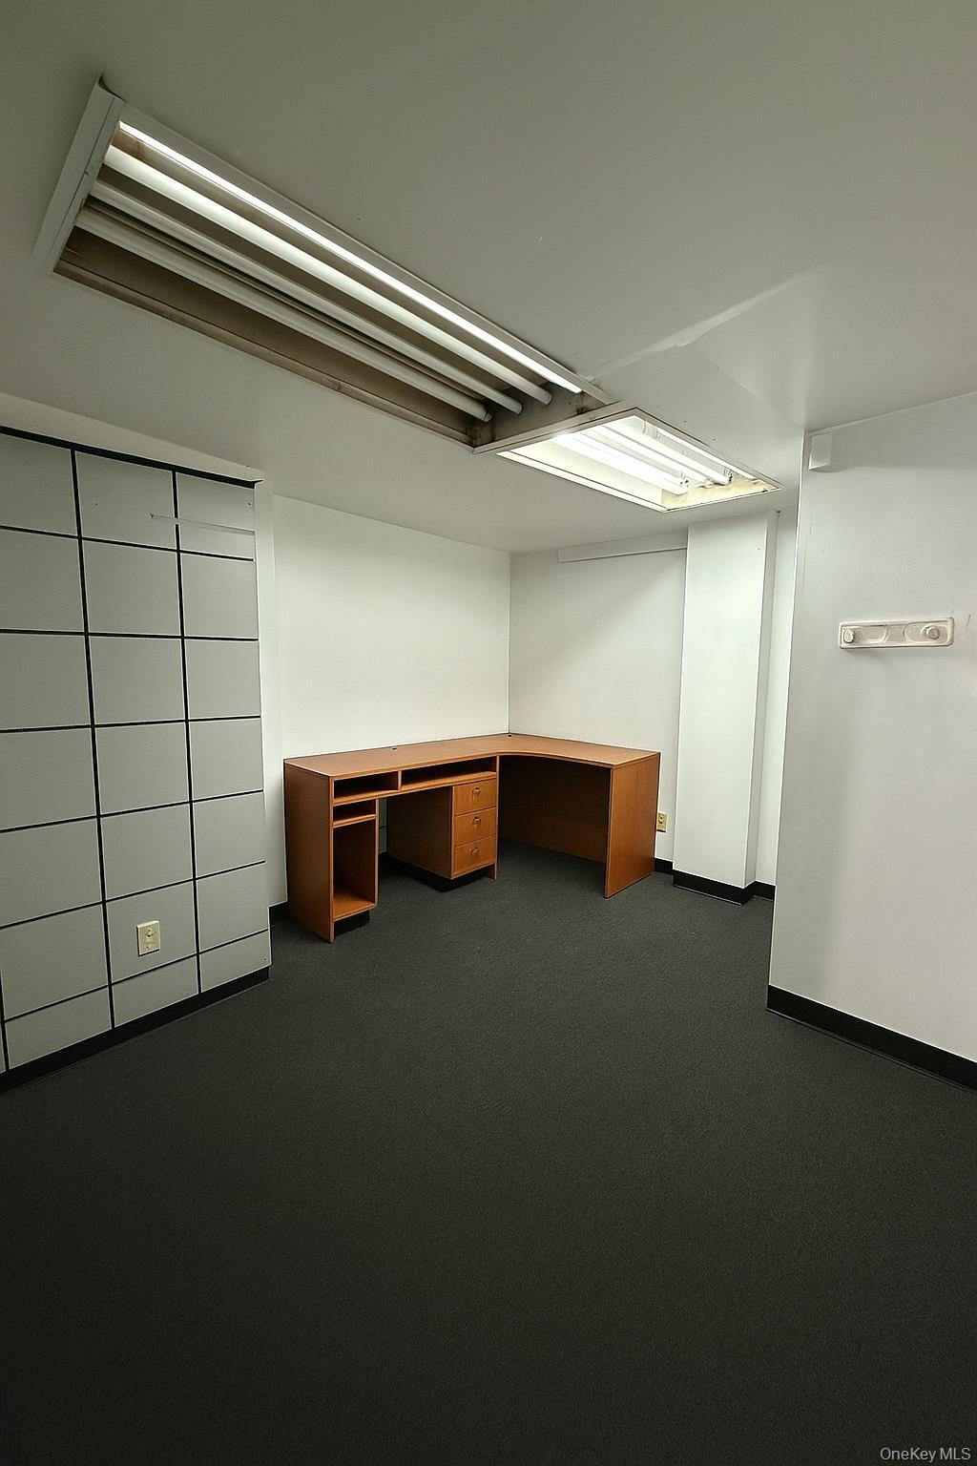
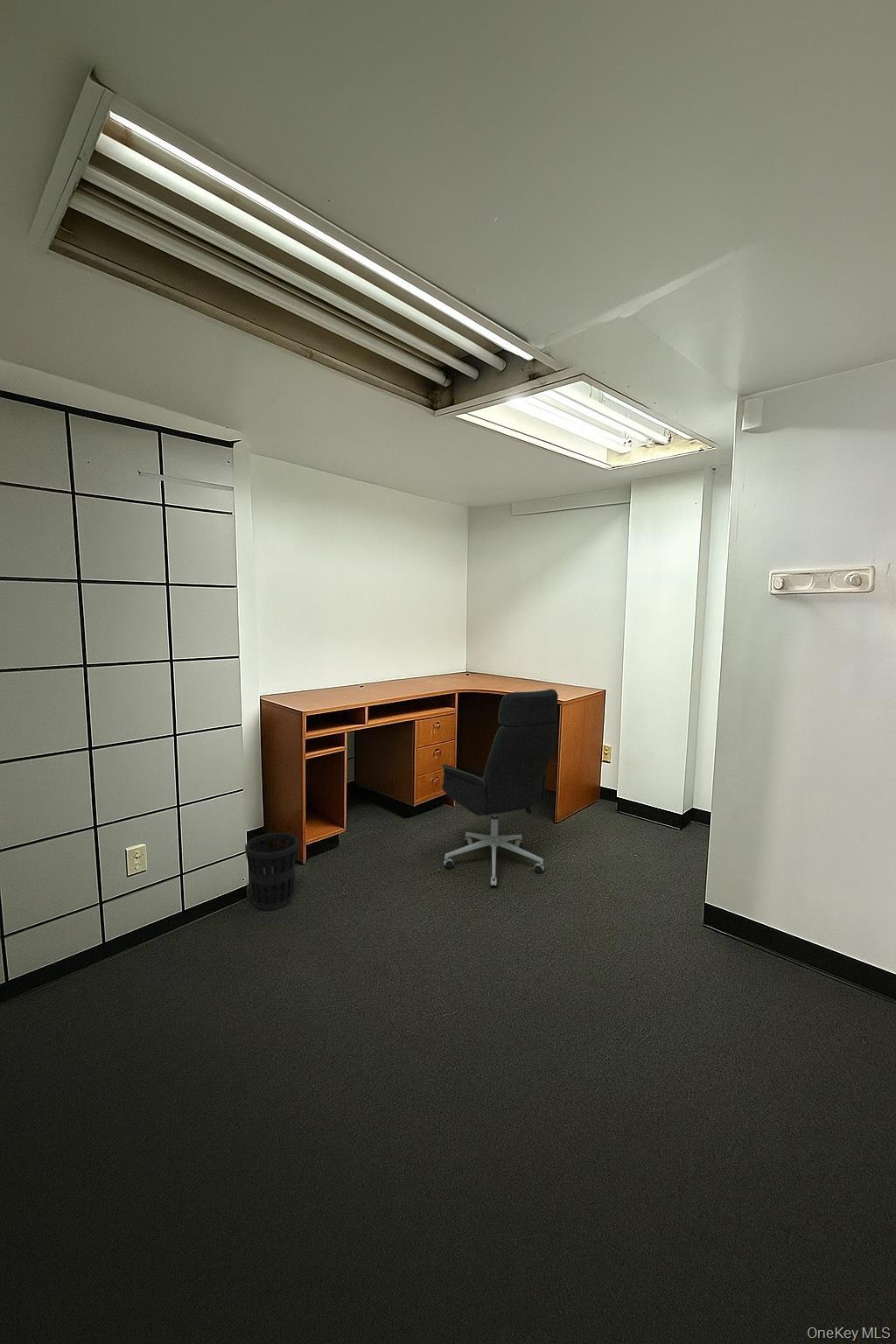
+ office chair (499, 776)
+ wastebasket (271, 871)
